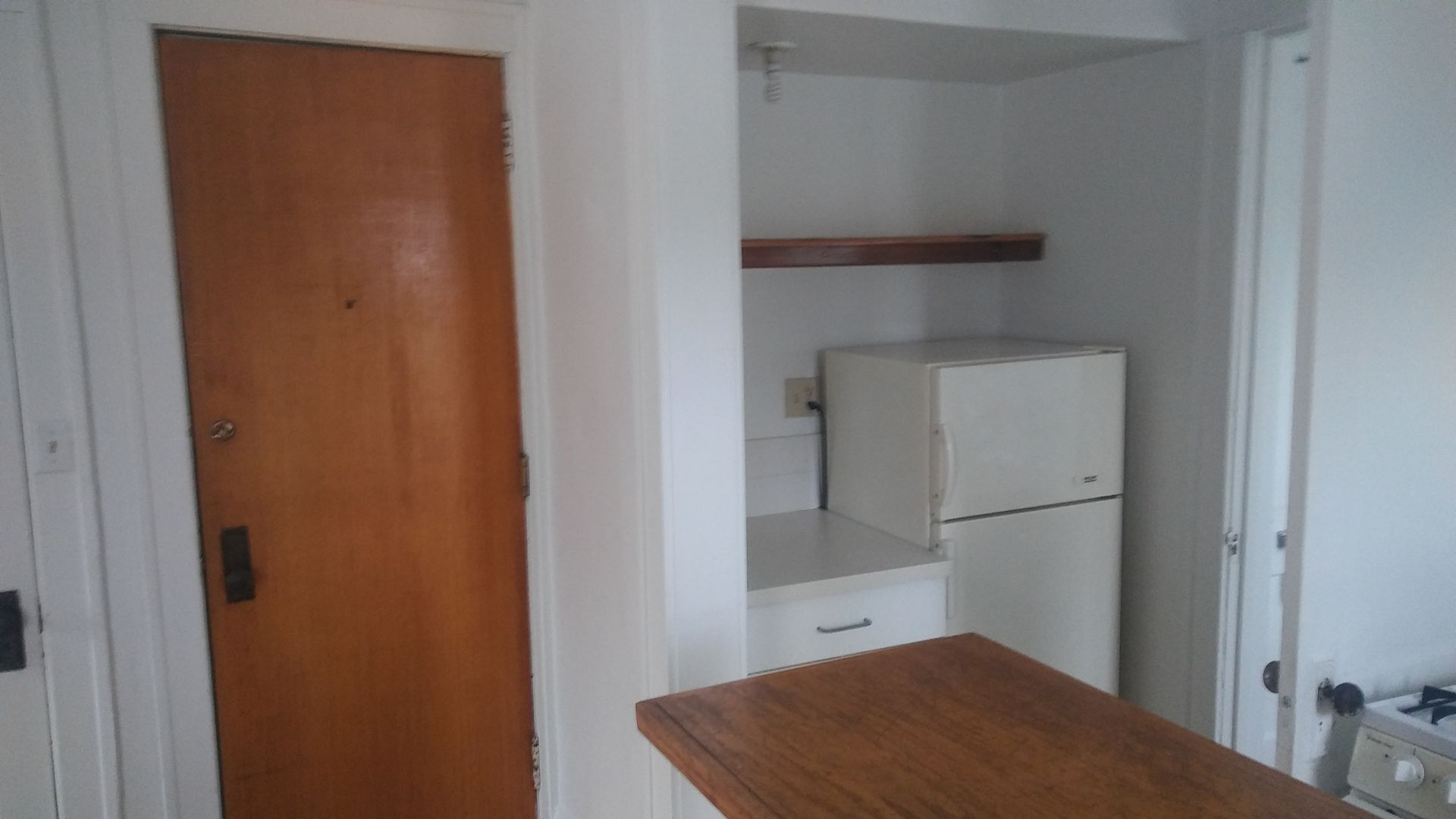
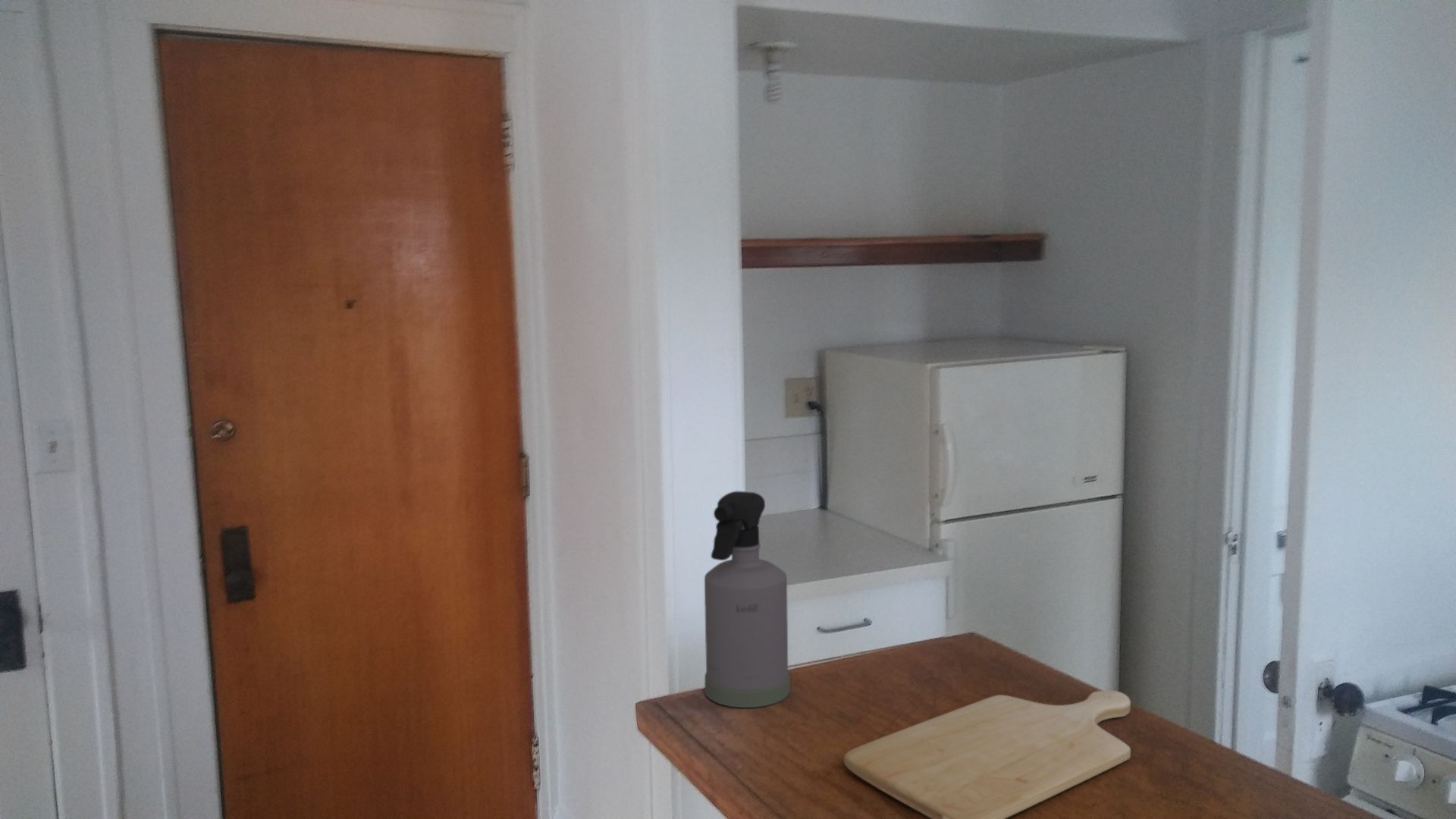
+ chopping board (1019, 741)
+ spray bottle (742, 593)
